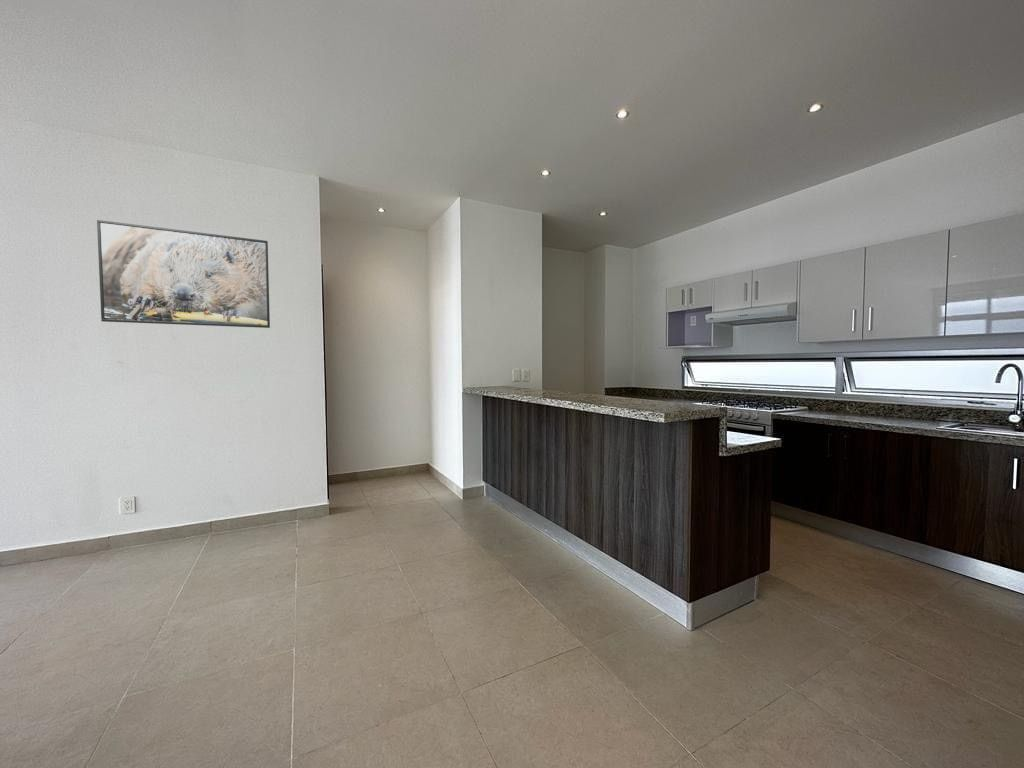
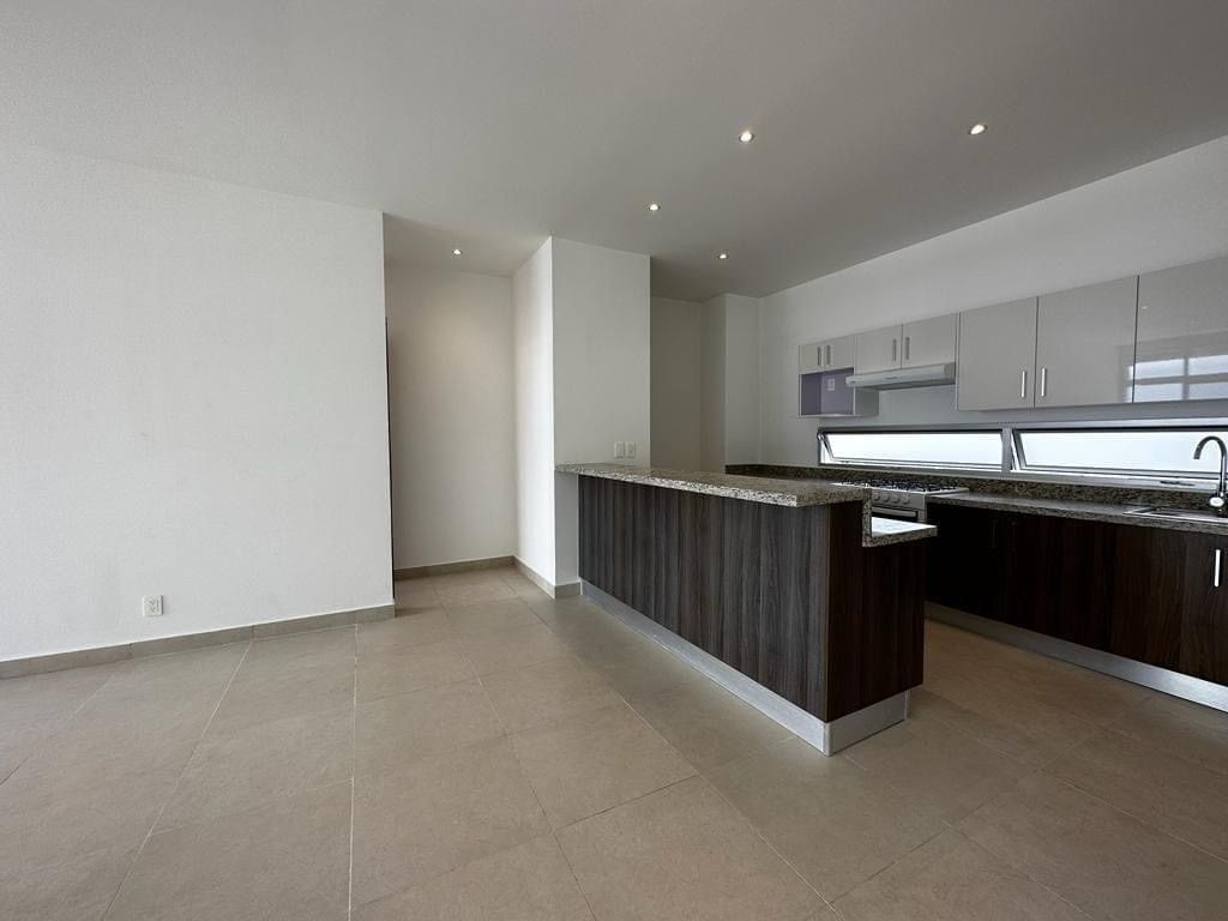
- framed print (190, 278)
